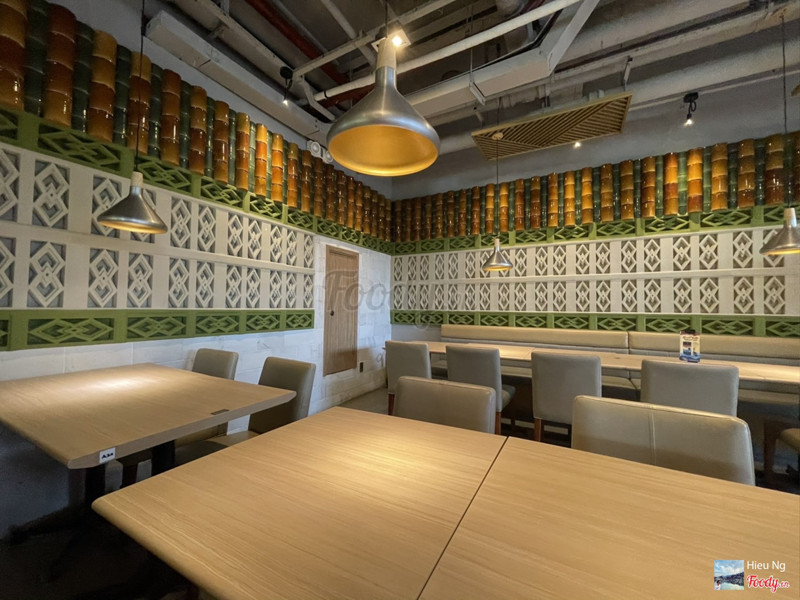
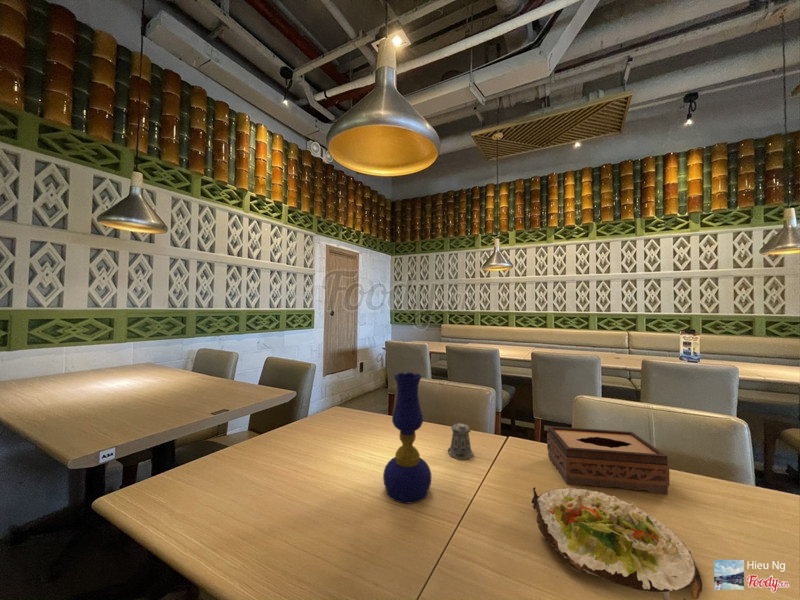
+ pepper shaker (460, 437)
+ tissue box (601, 456)
+ oil lamp (408, 429)
+ salad plate (606, 526)
